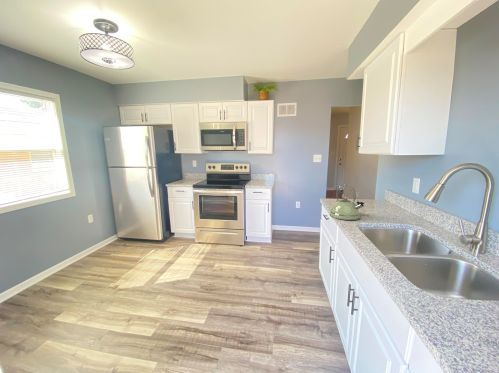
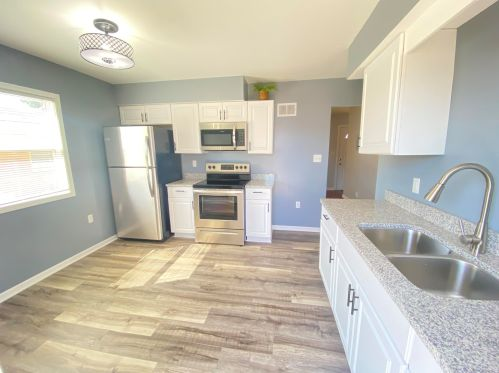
- kettle (347, 200)
